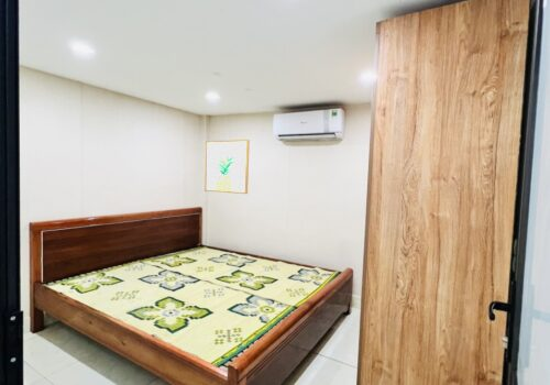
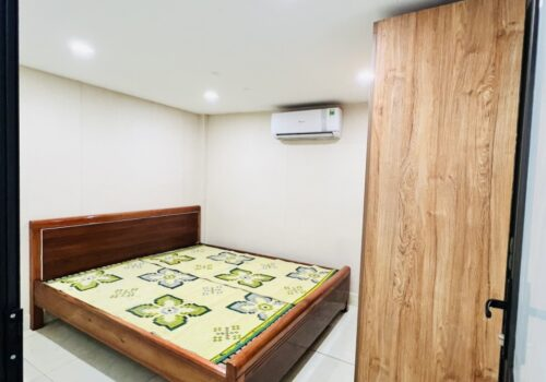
- wall art (226, 166)
